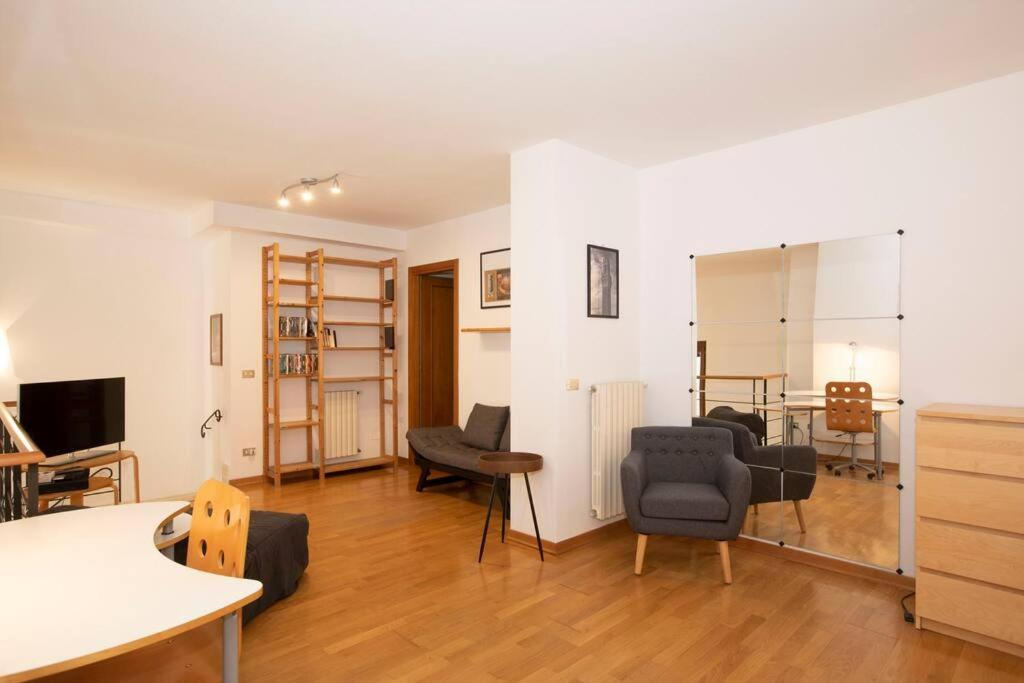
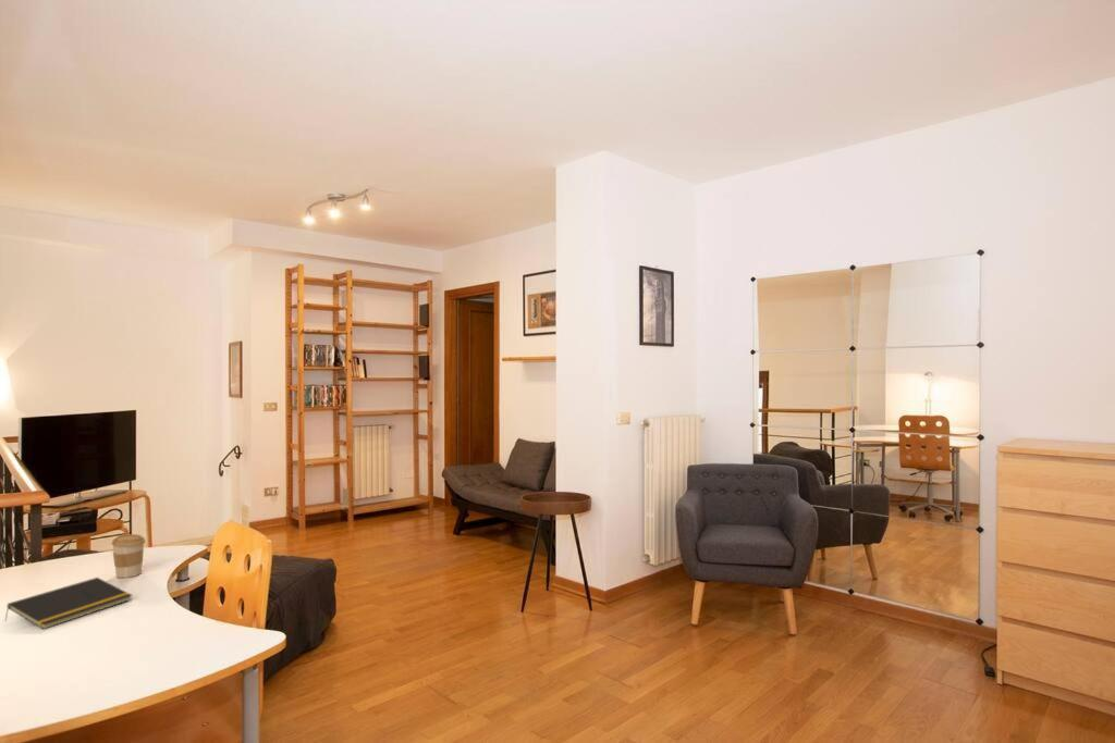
+ notepad (72, 600)
+ coffee cup (128, 555)
